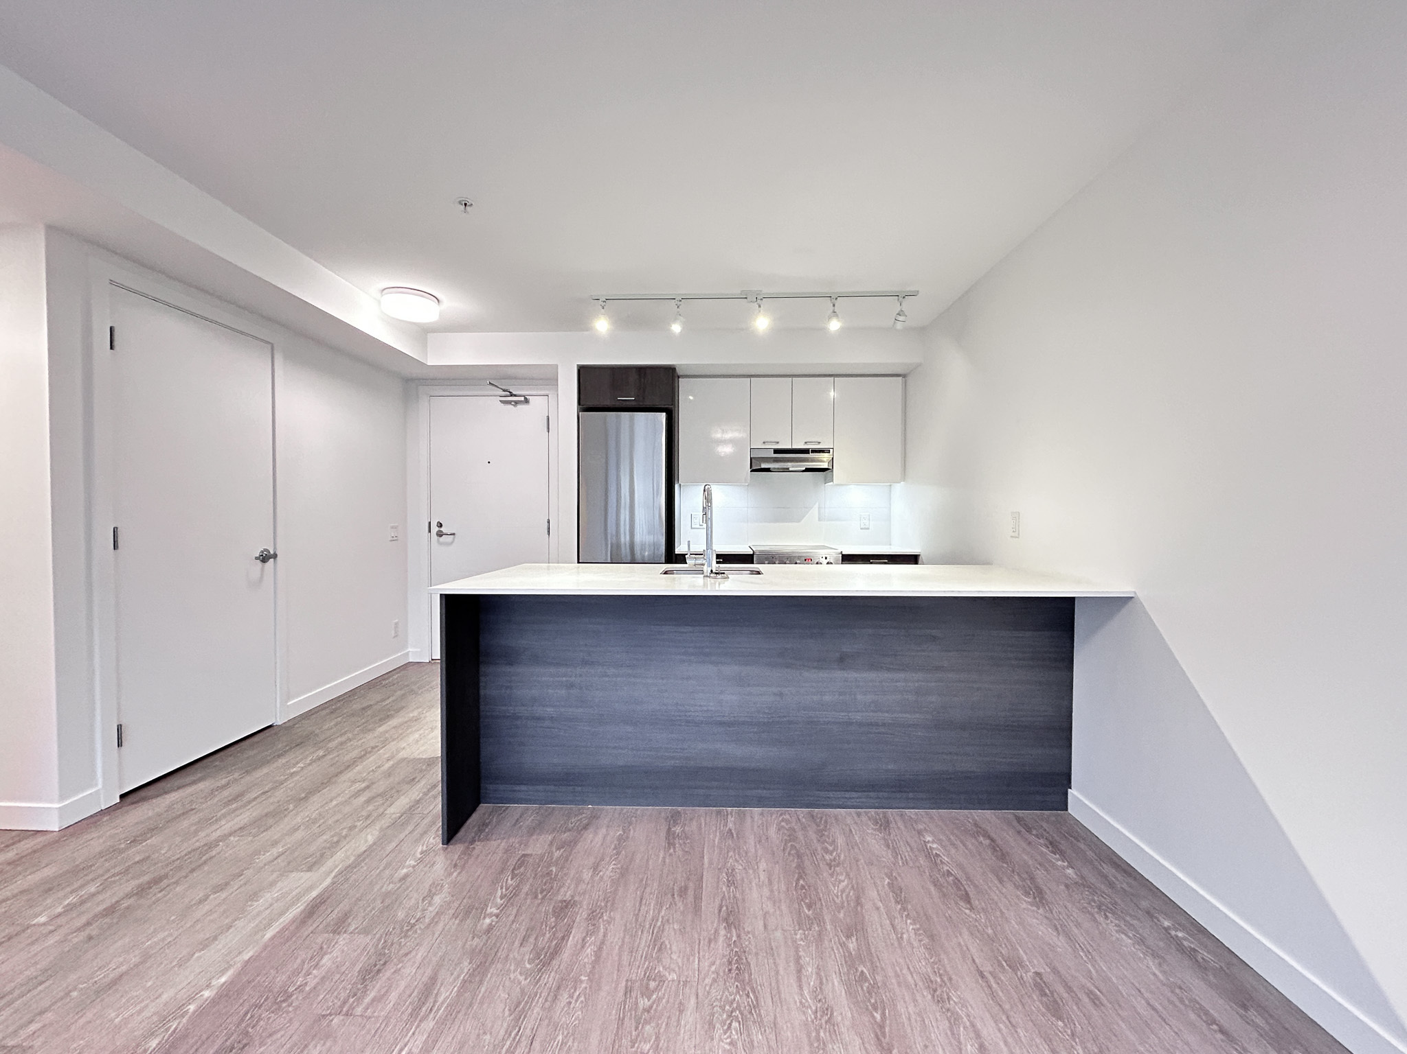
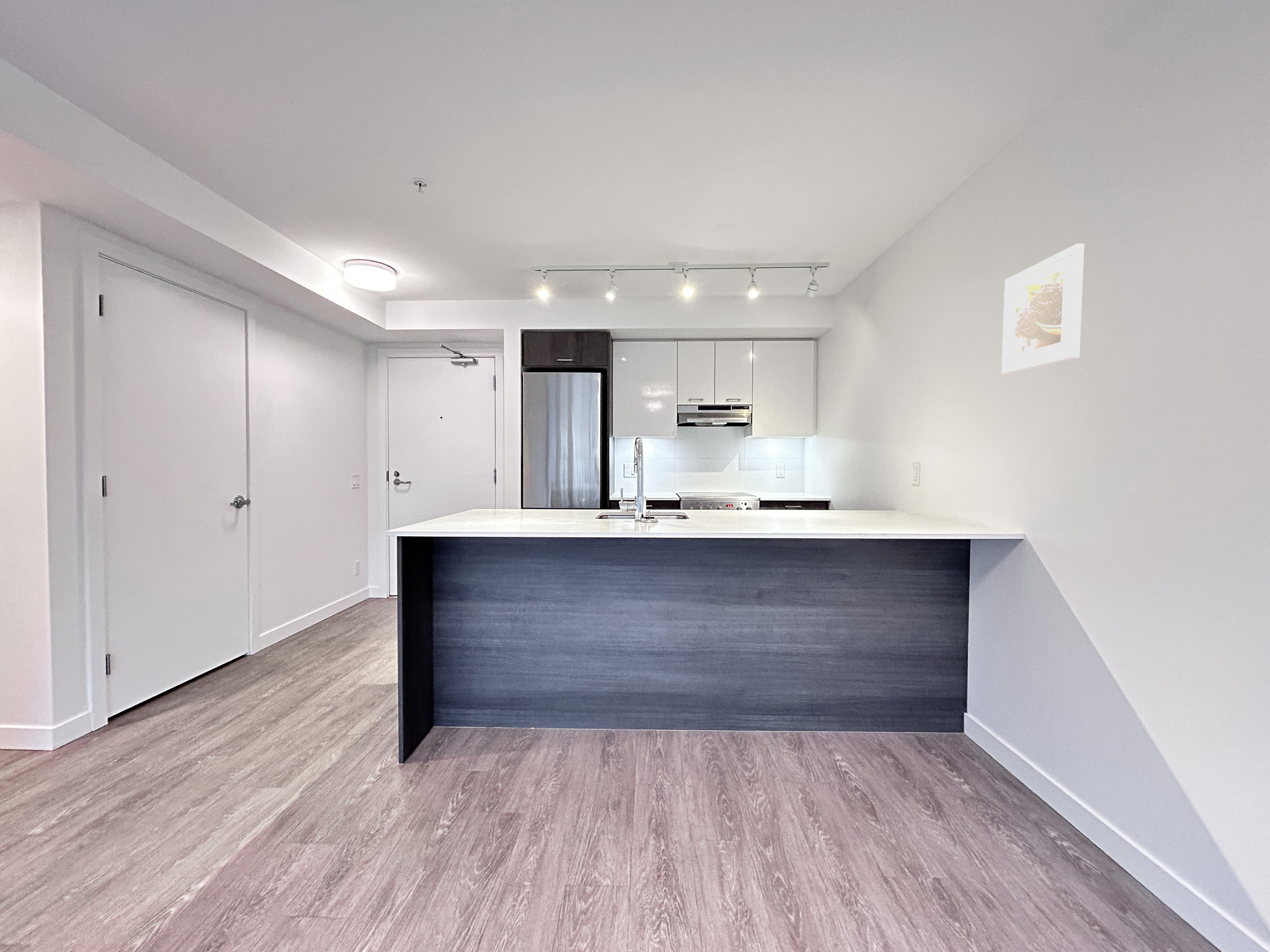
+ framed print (1039, 315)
